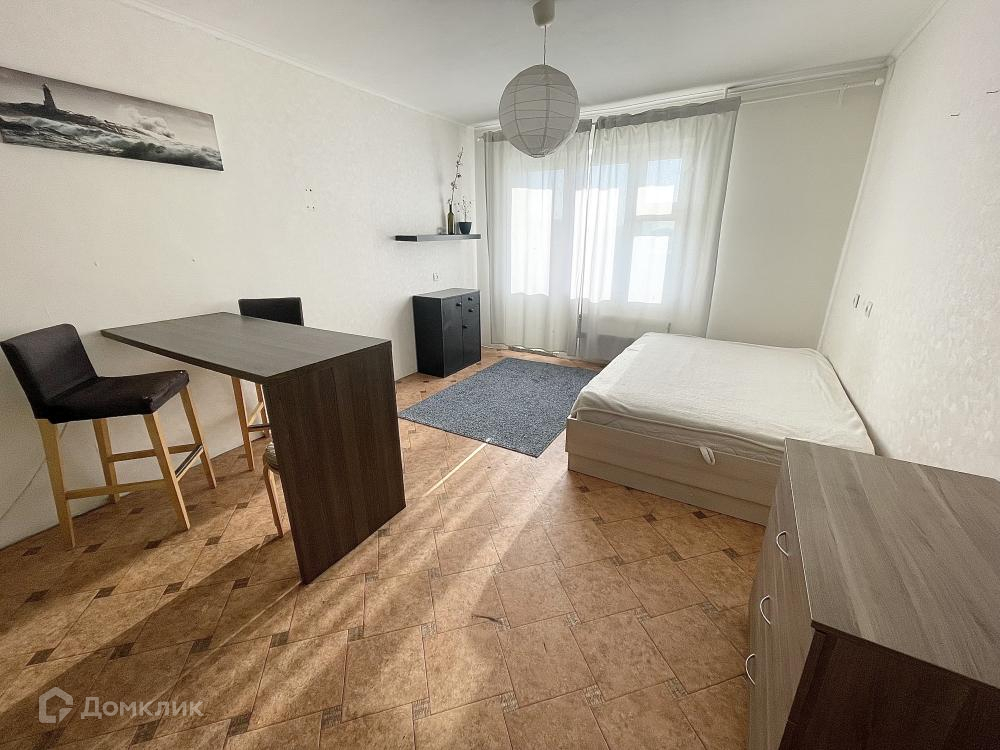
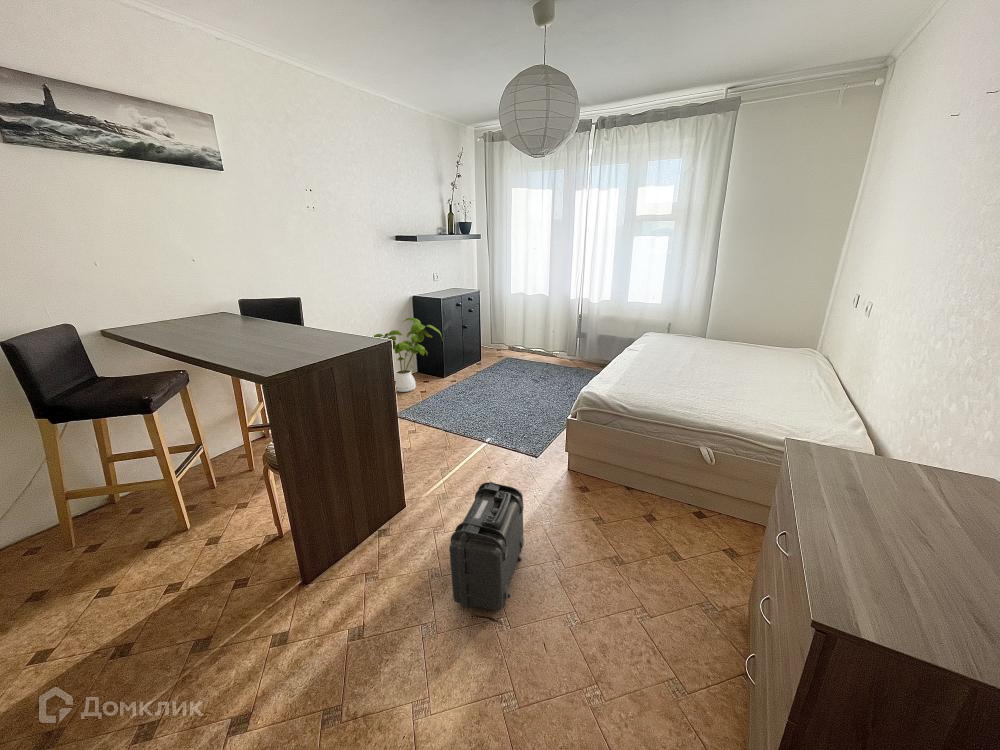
+ house plant (413, 353)
+ backpack (490, 540)
